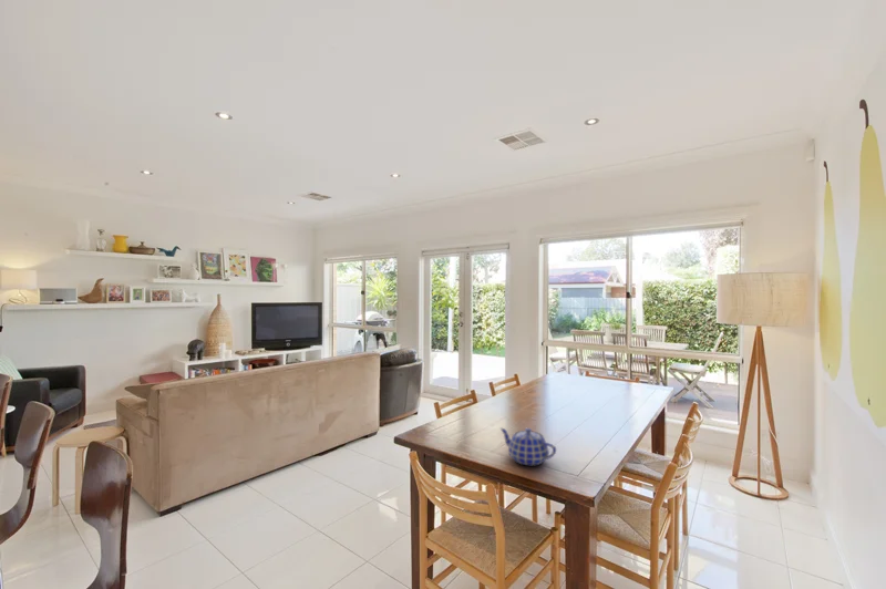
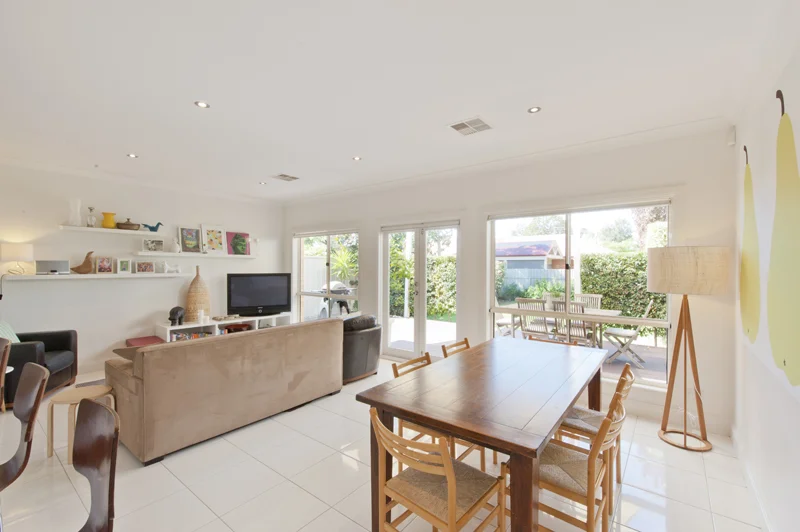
- teapot (526, 444)
